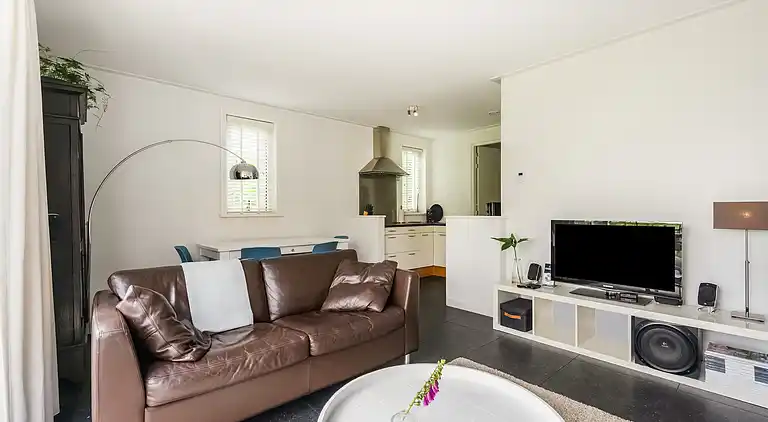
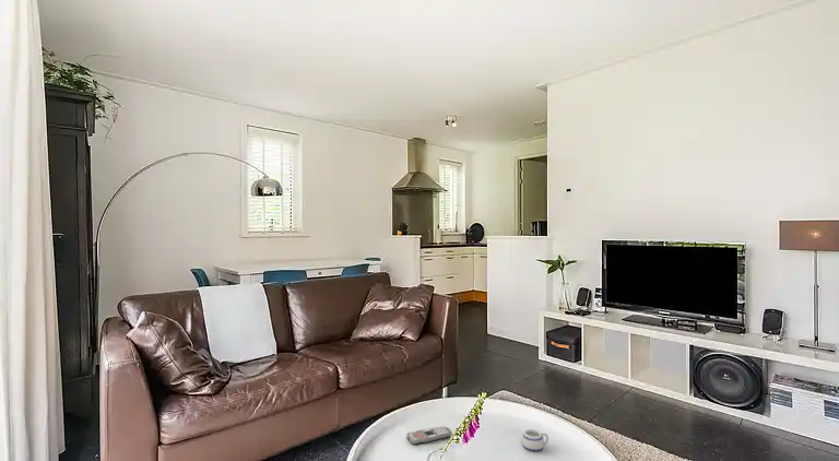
+ mug (535, 439)
+ remote control (429, 435)
